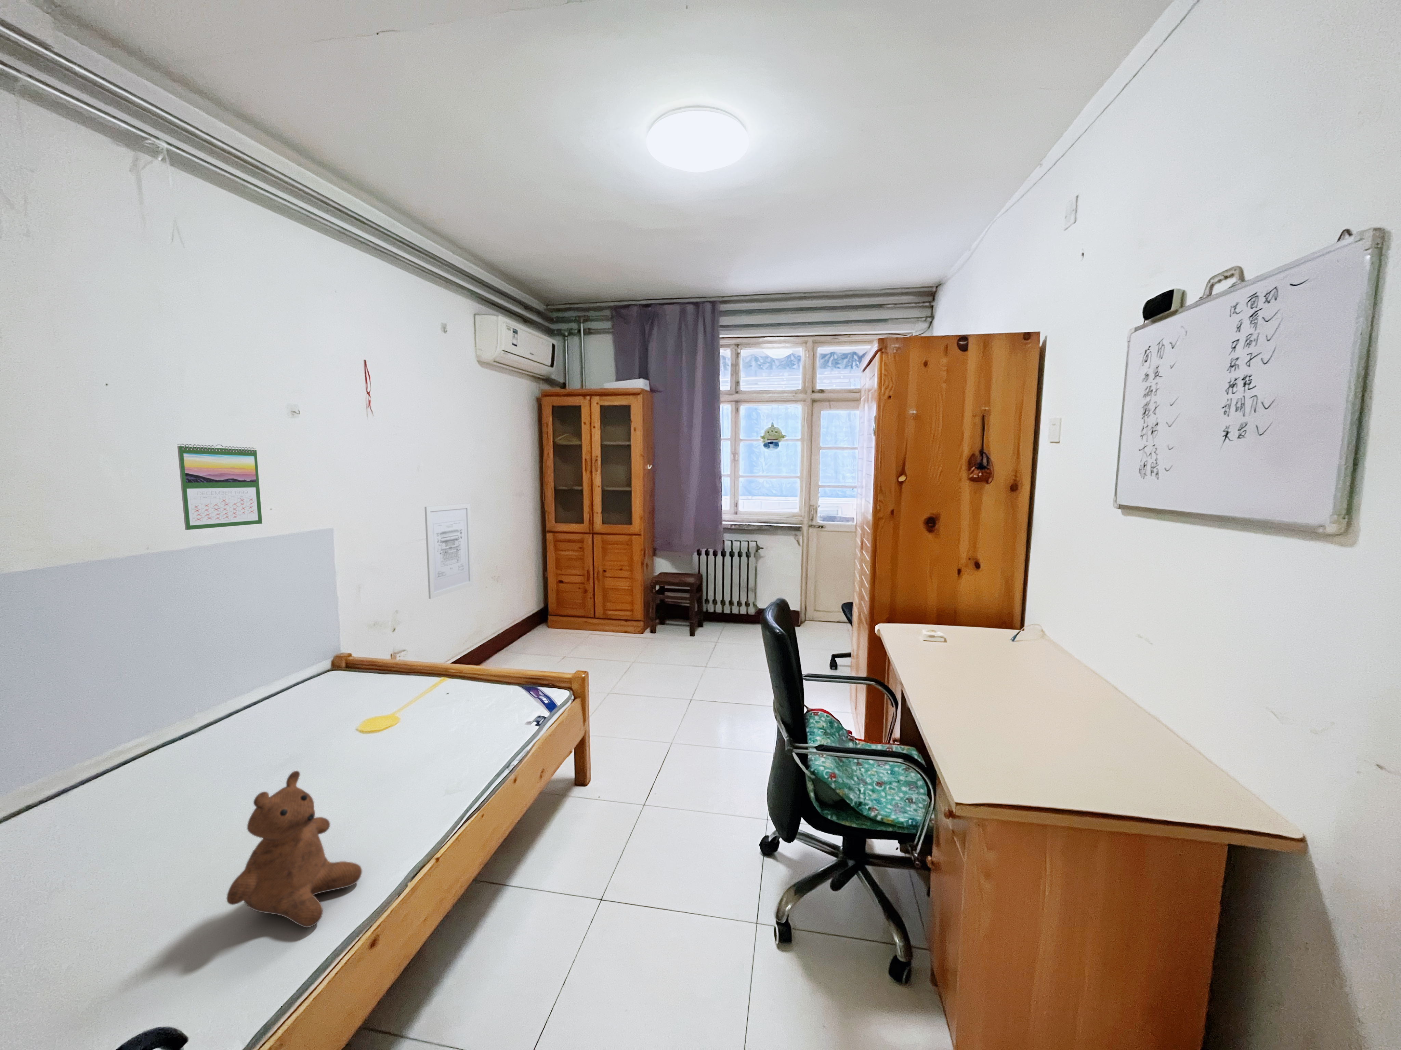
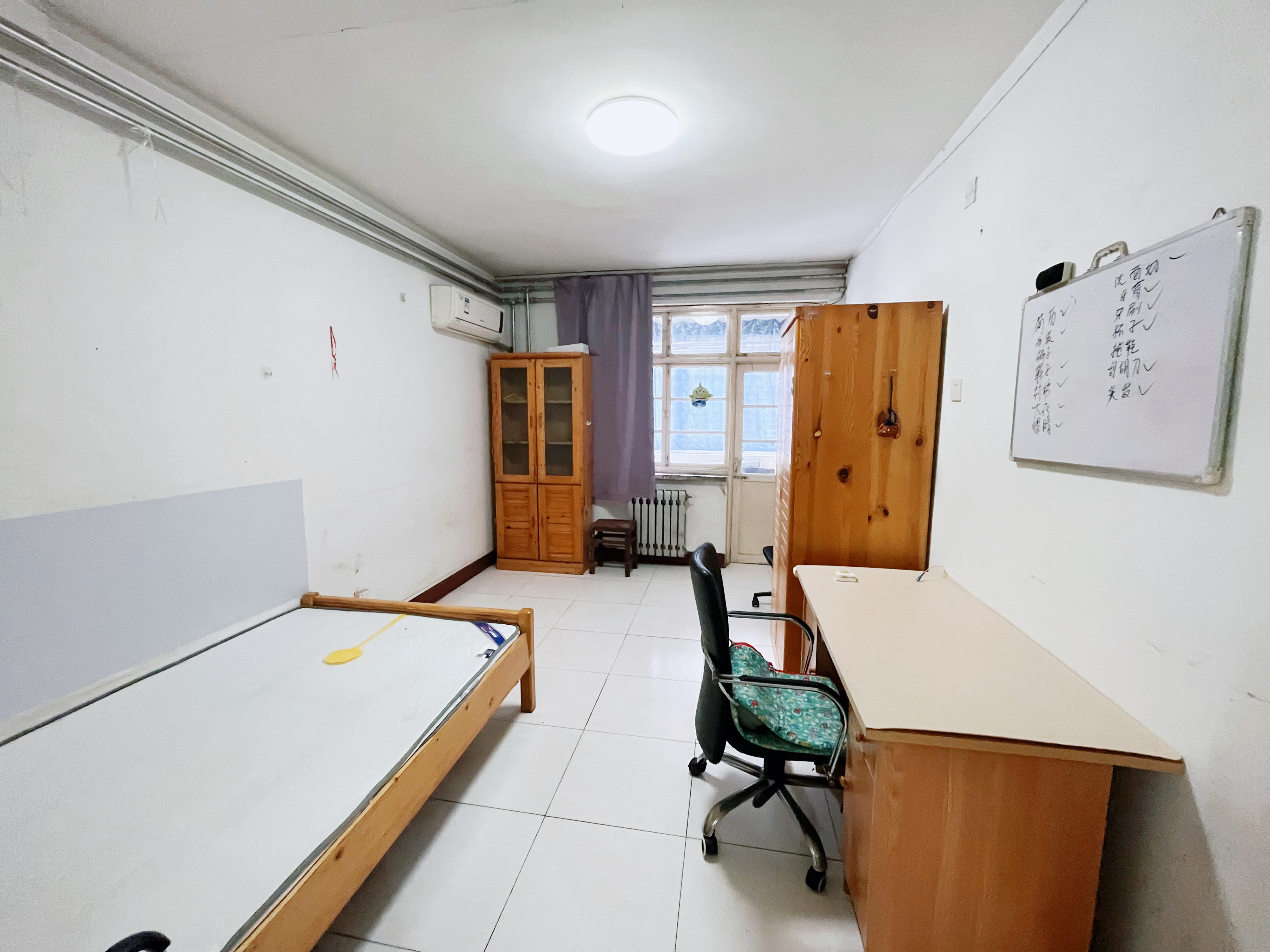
- calendar (223, 485)
- wall art (450, 548)
- teddy bear (299, 843)
